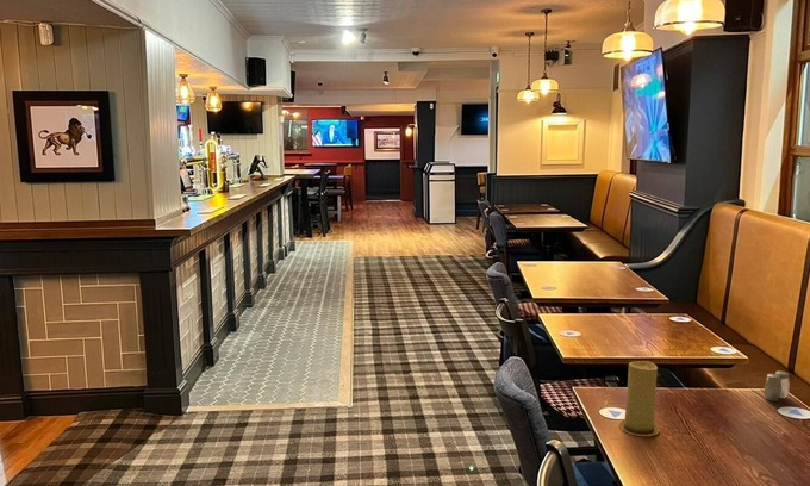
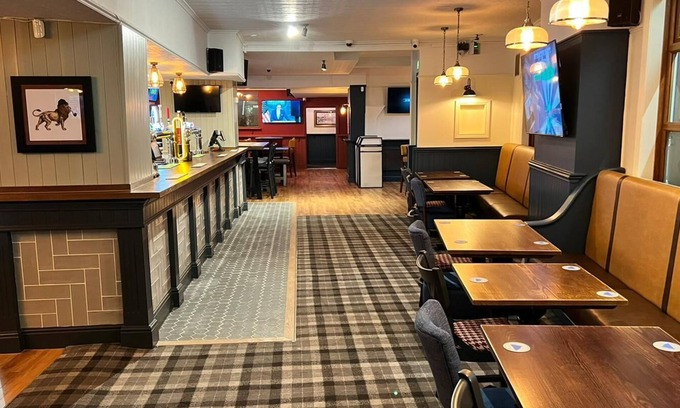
- salt and pepper shaker (777, 385)
- candle (640, 395)
